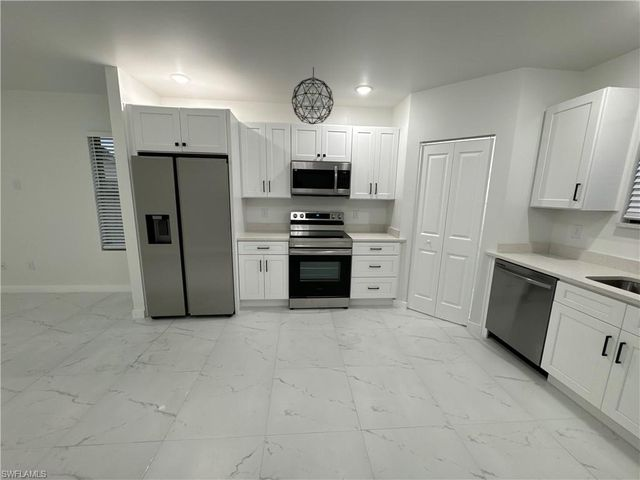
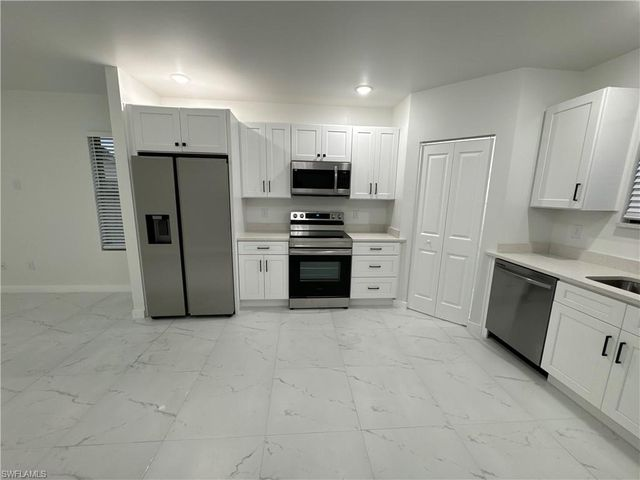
- pendant light (312, 96)
